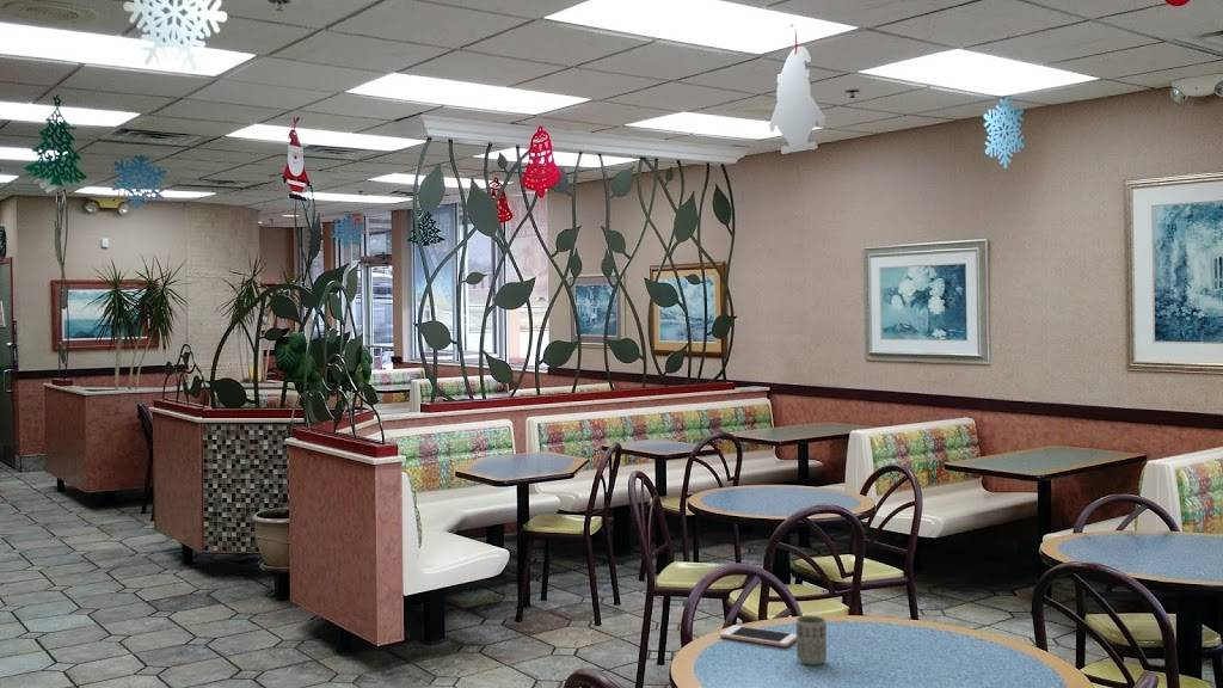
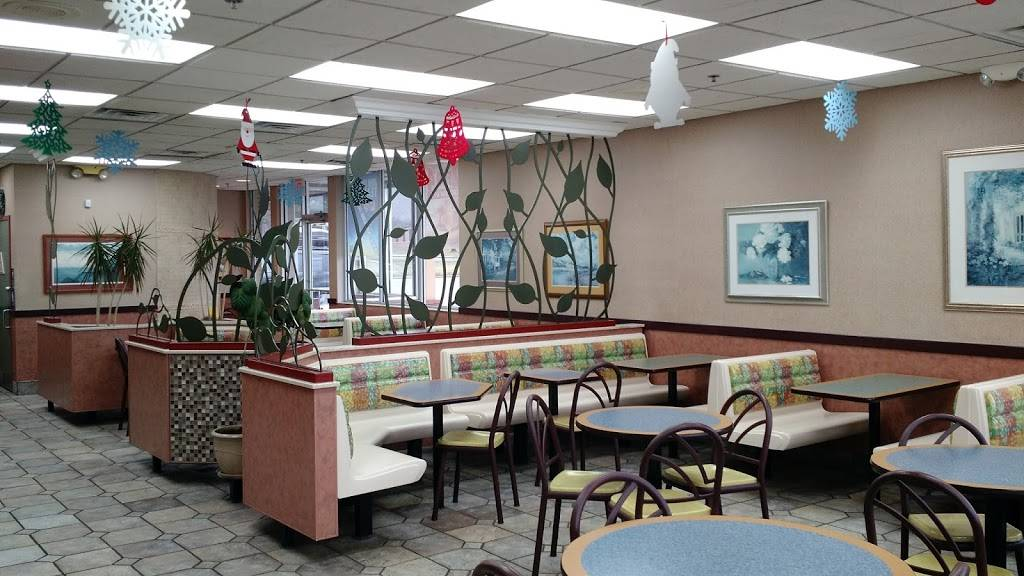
- cell phone (758, 635)
- cup (811, 640)
